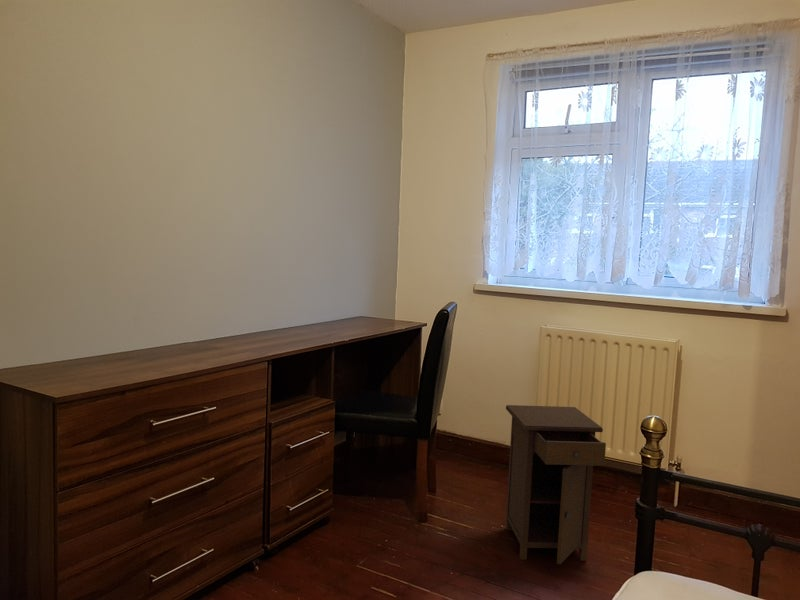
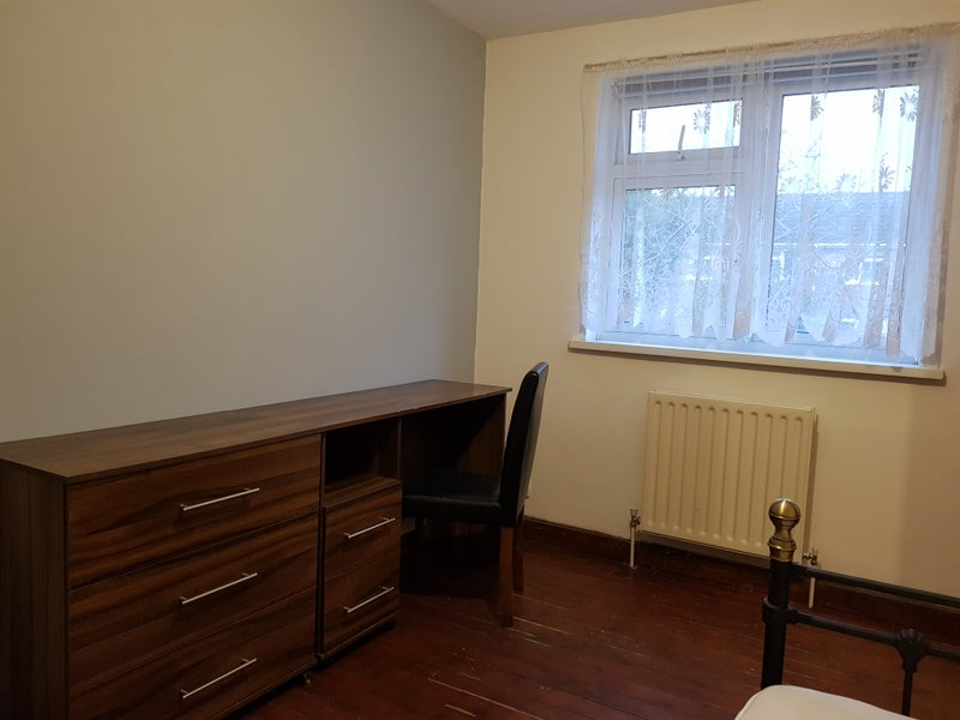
- nightstand (552, 487)
